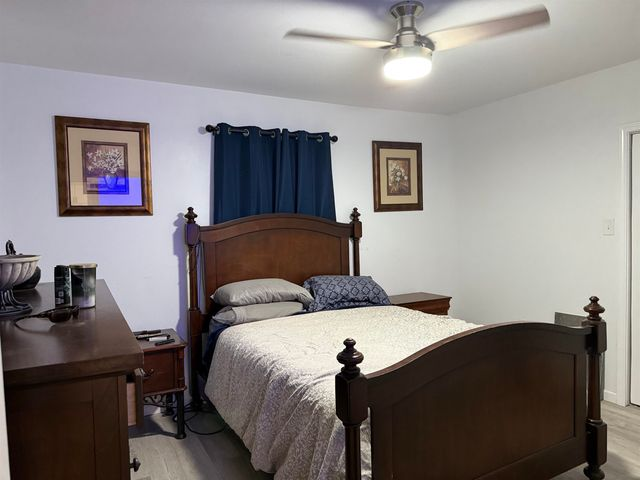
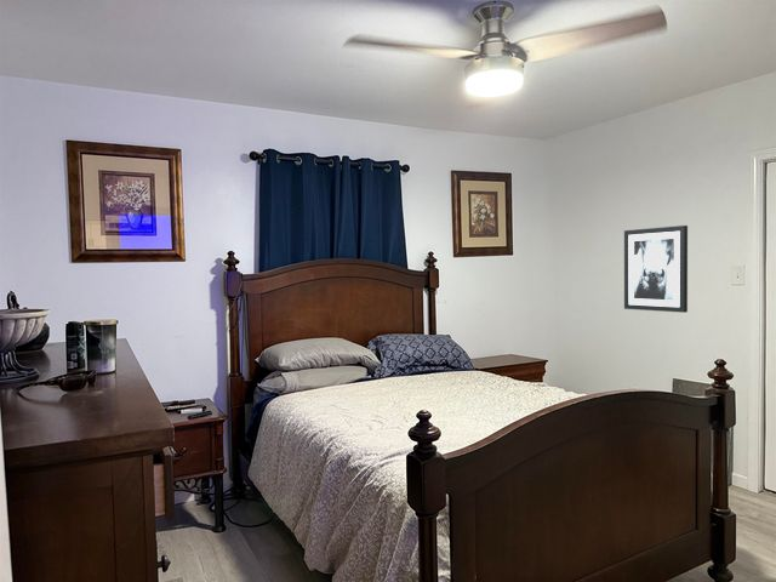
+ wall art (654, 269)
